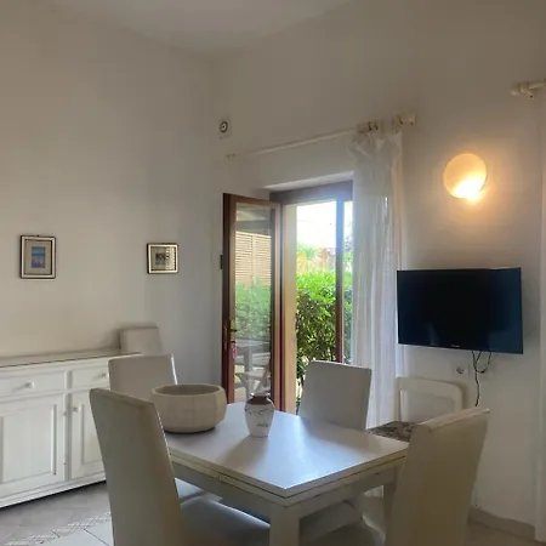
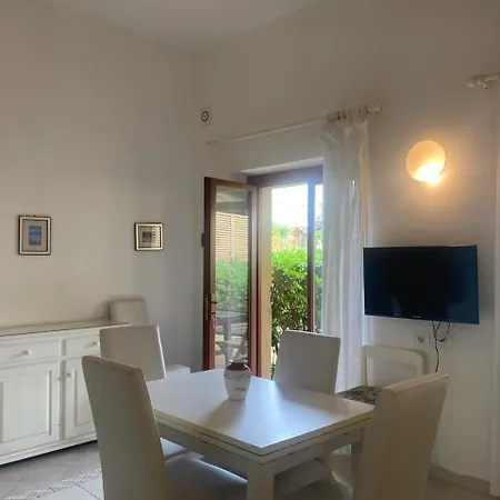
- decorative bowl (187, 408)
